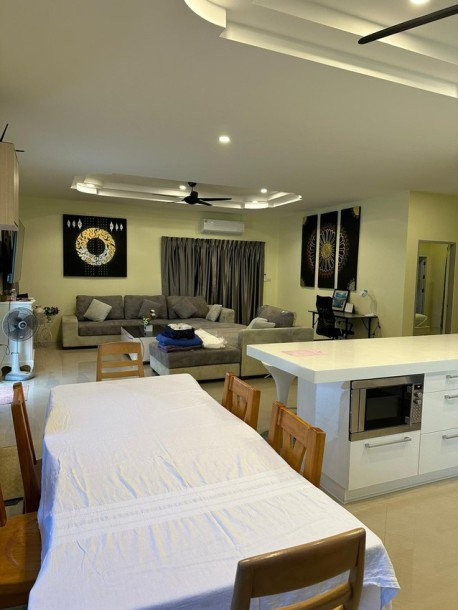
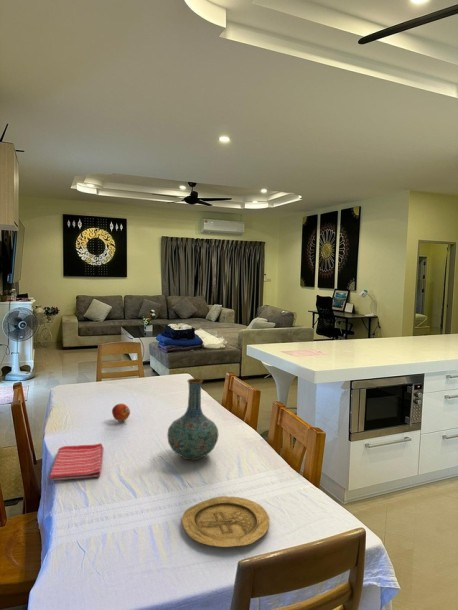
+ plate (225, 520)
+ fruit (121, 412)
+ vase (193, 418)
+ dish towel (78, 460)
